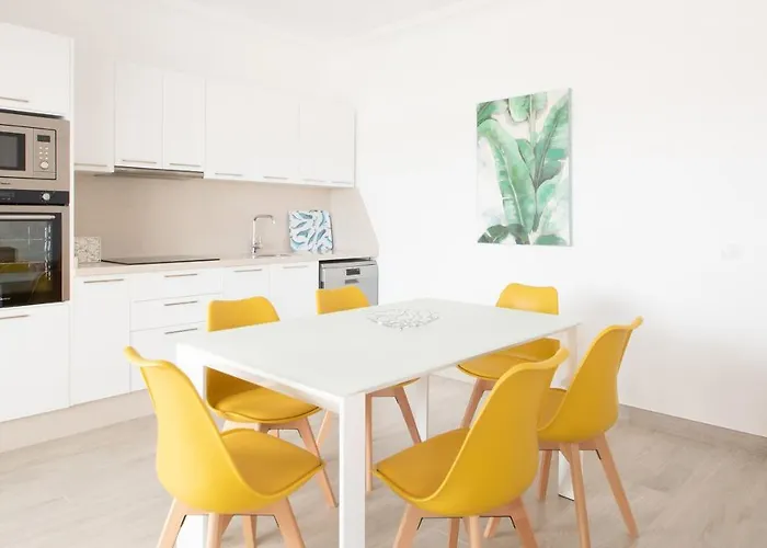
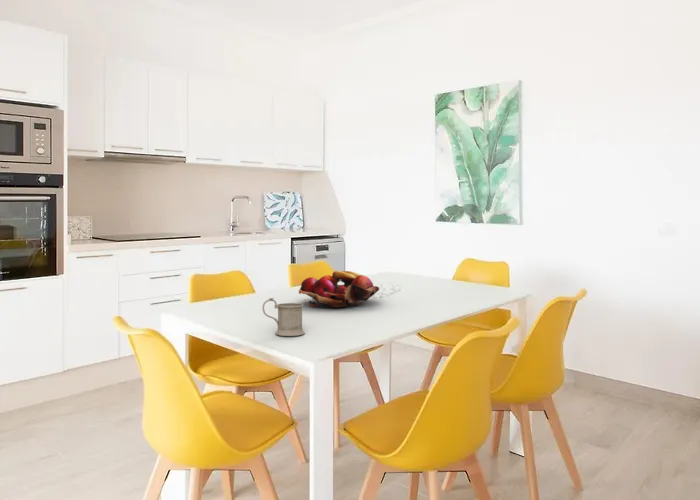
+ mug (283, 315)
+ fruit basket (339, 287)
